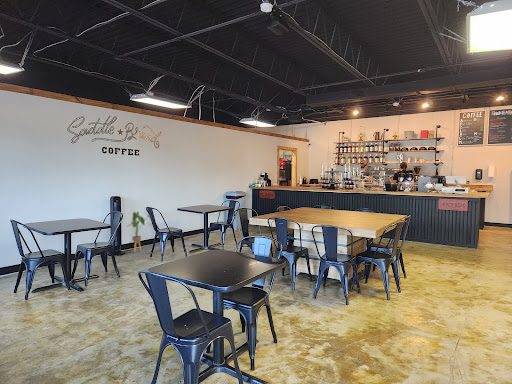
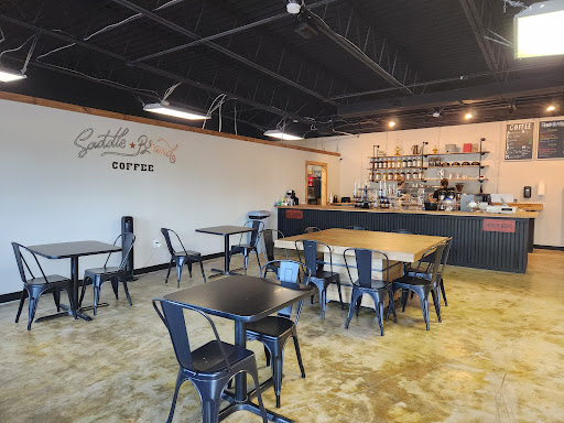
- house plant (137, 231)
